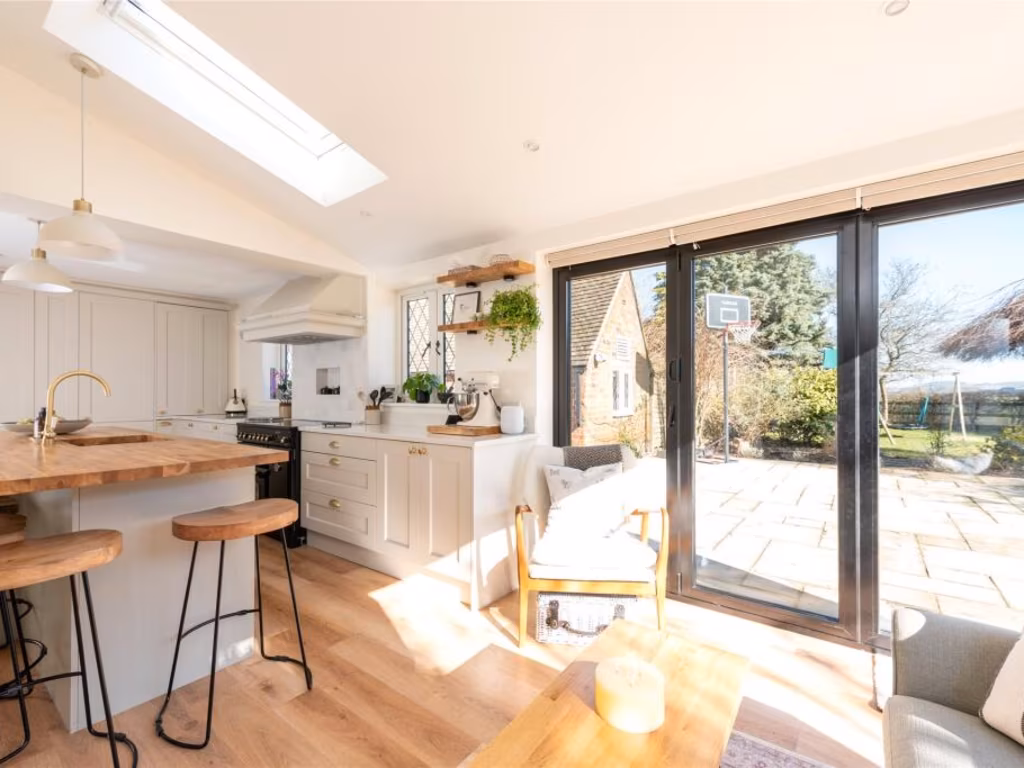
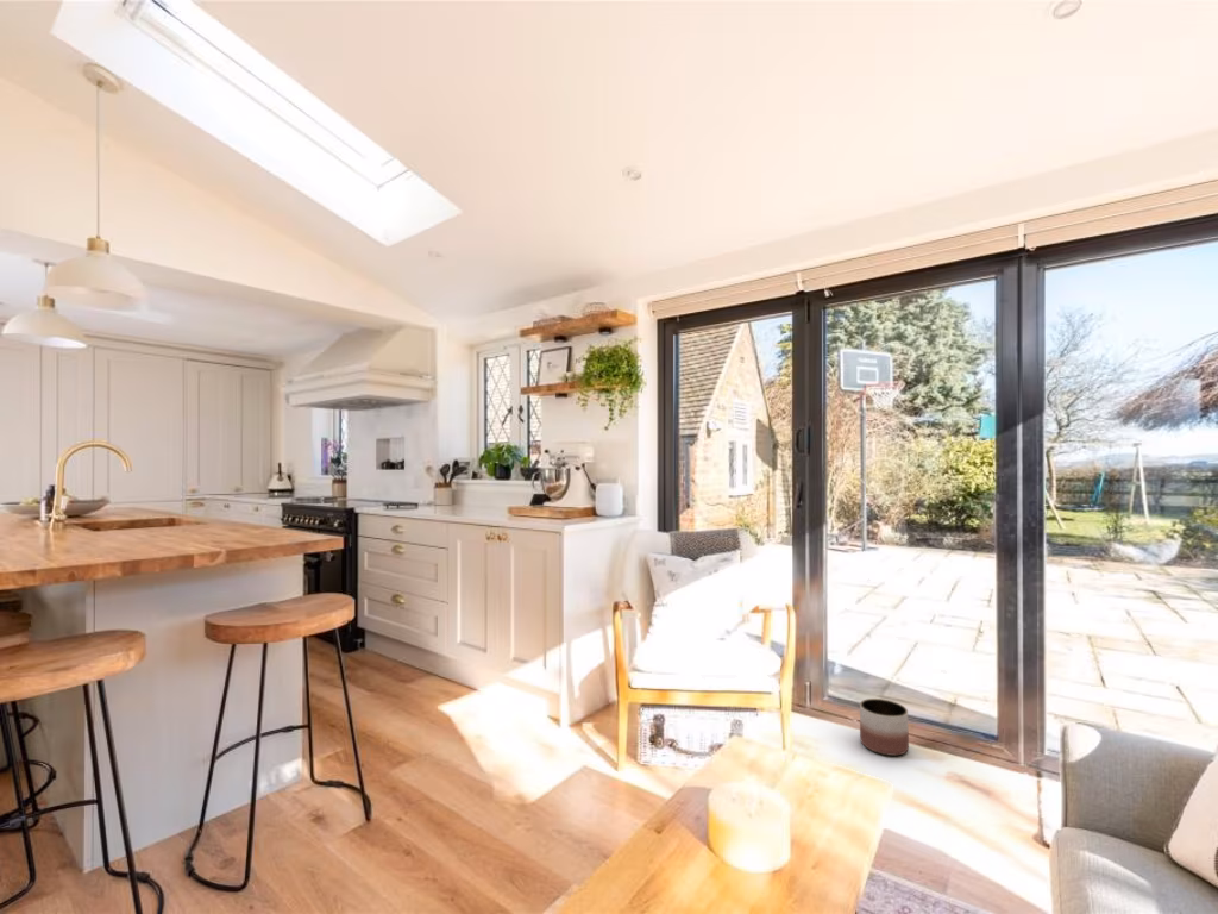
+ planter (884, 726)
